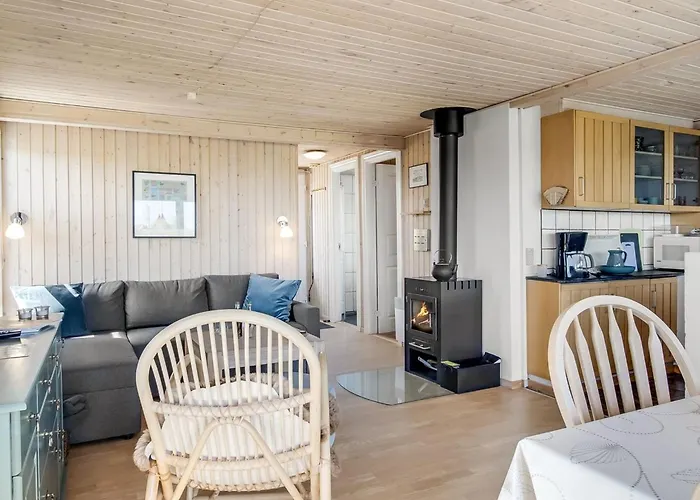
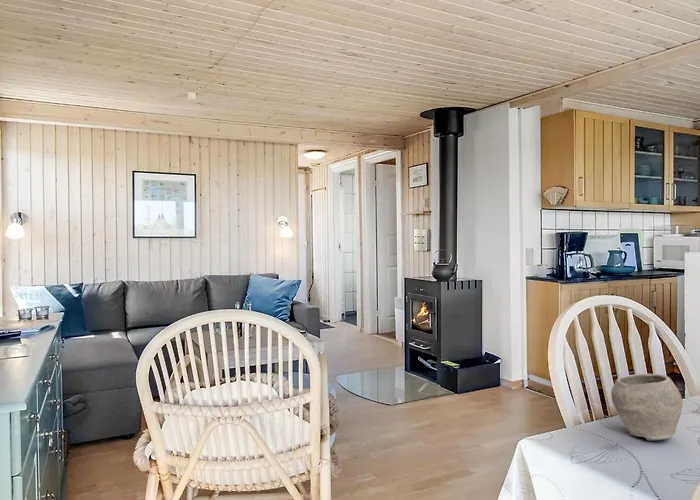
+ bowl (646, 405)
